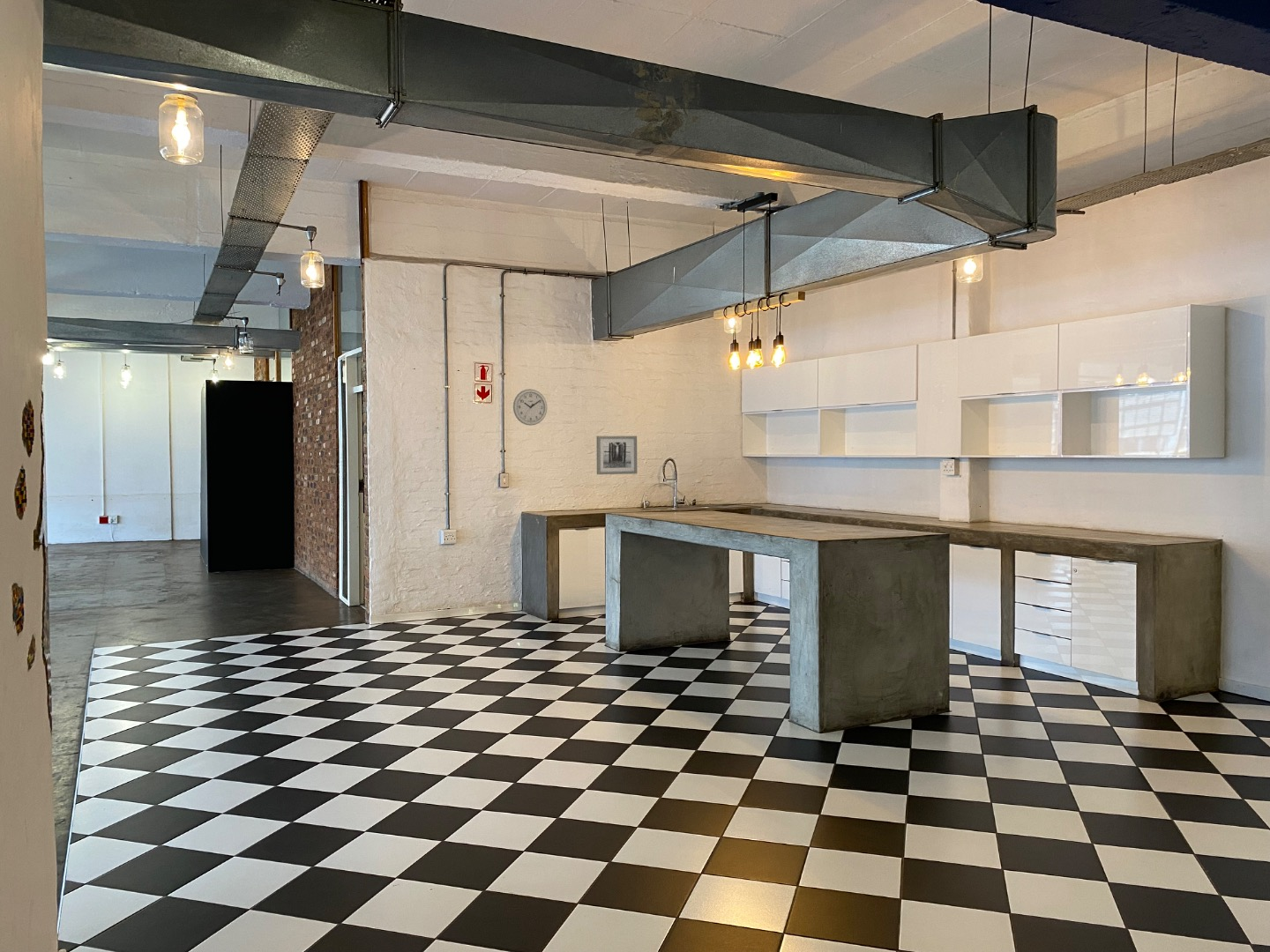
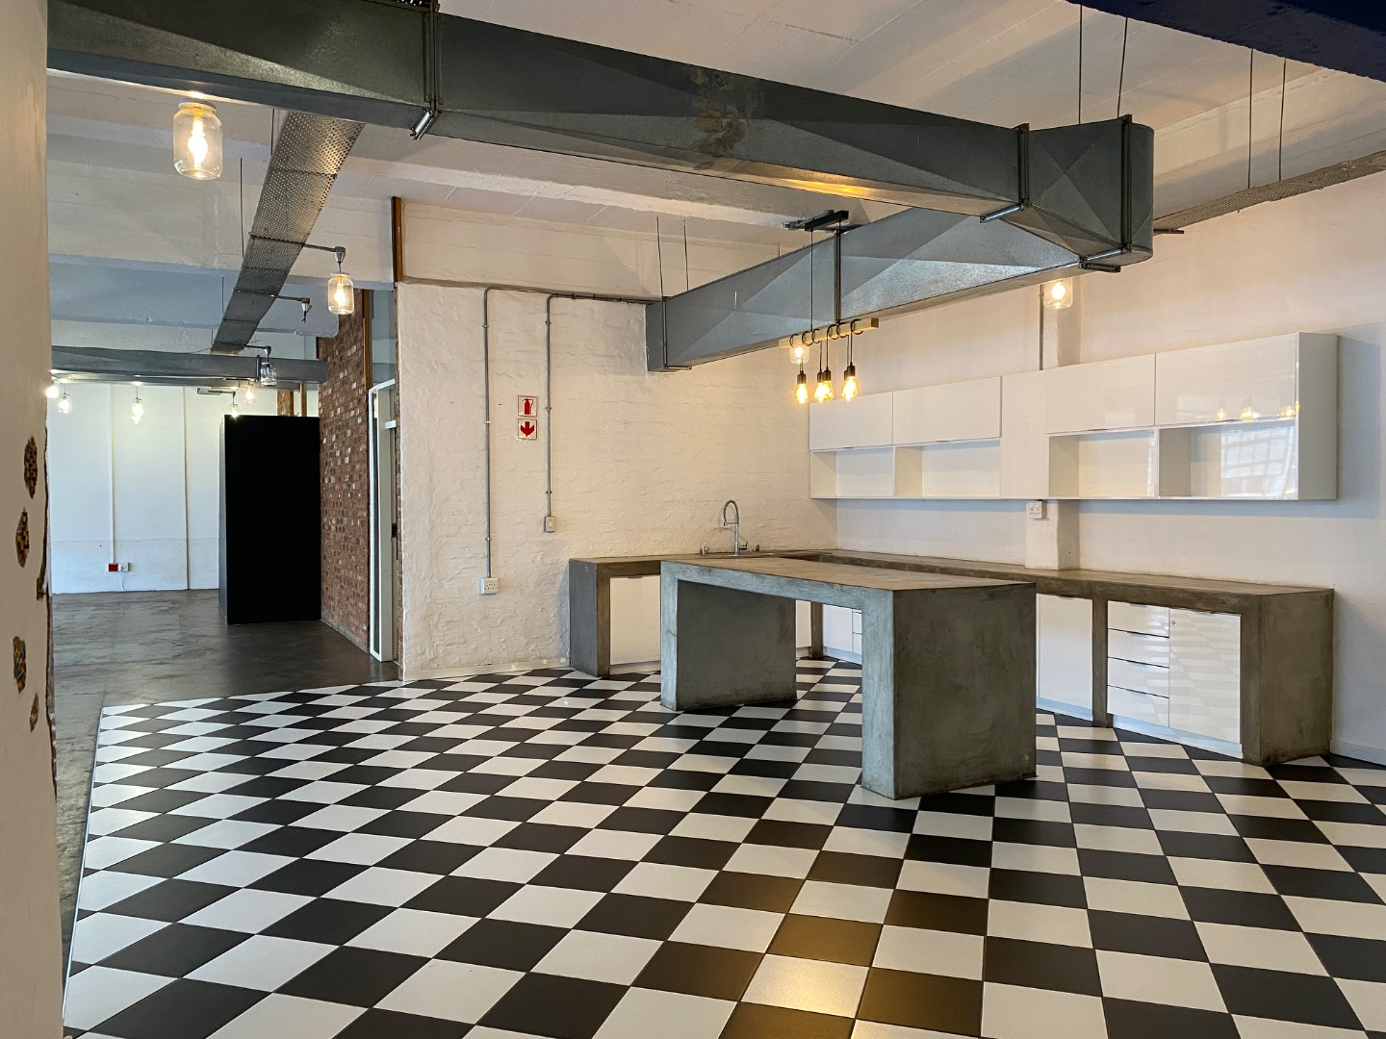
- wall clock (530, 406)
- wall art (616, 455)
